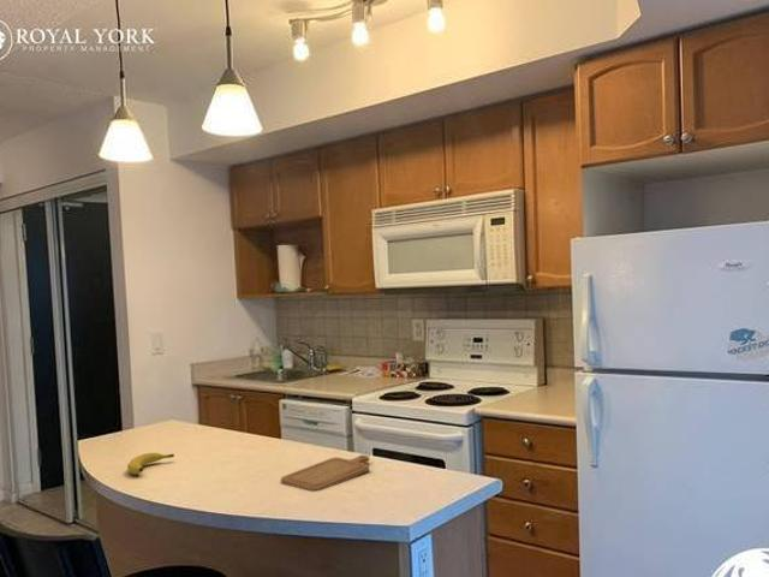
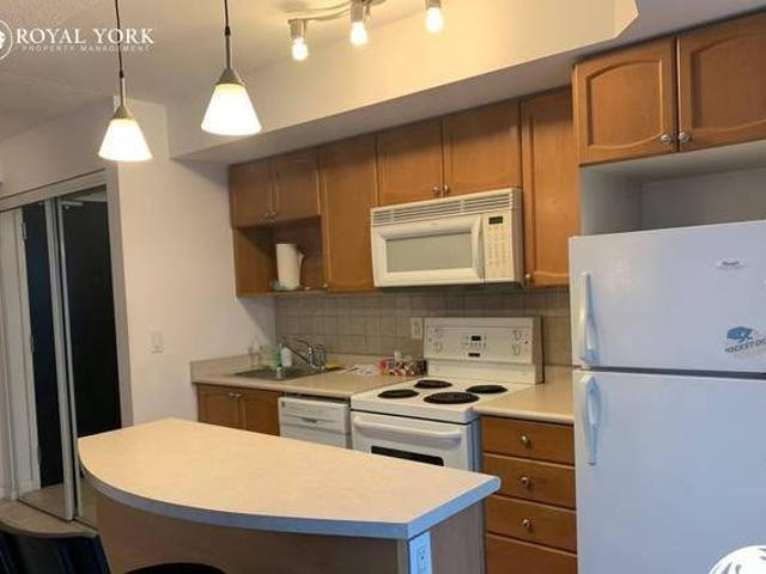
- chopping board (333, 470)
- fruit (151, 462)
